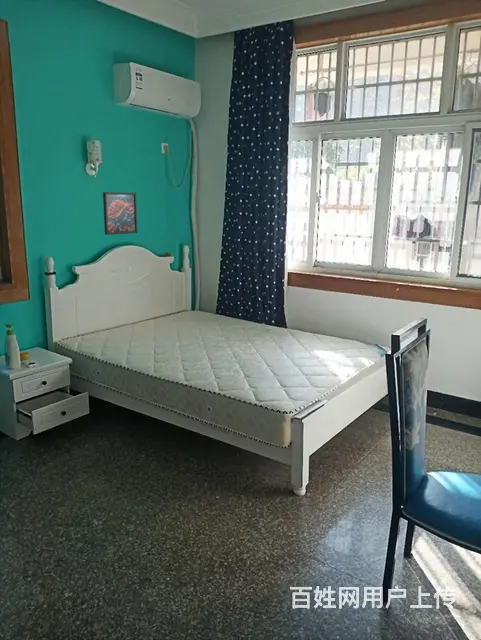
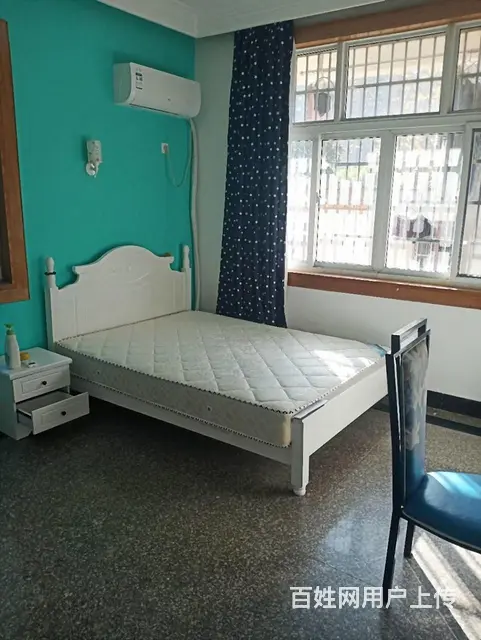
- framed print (120, 213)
